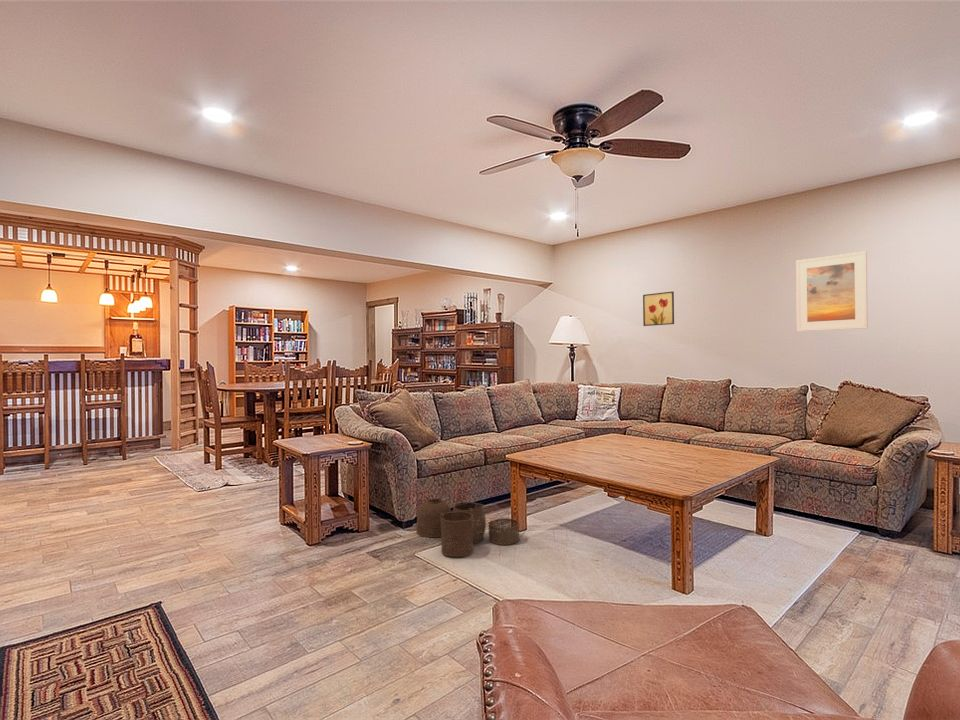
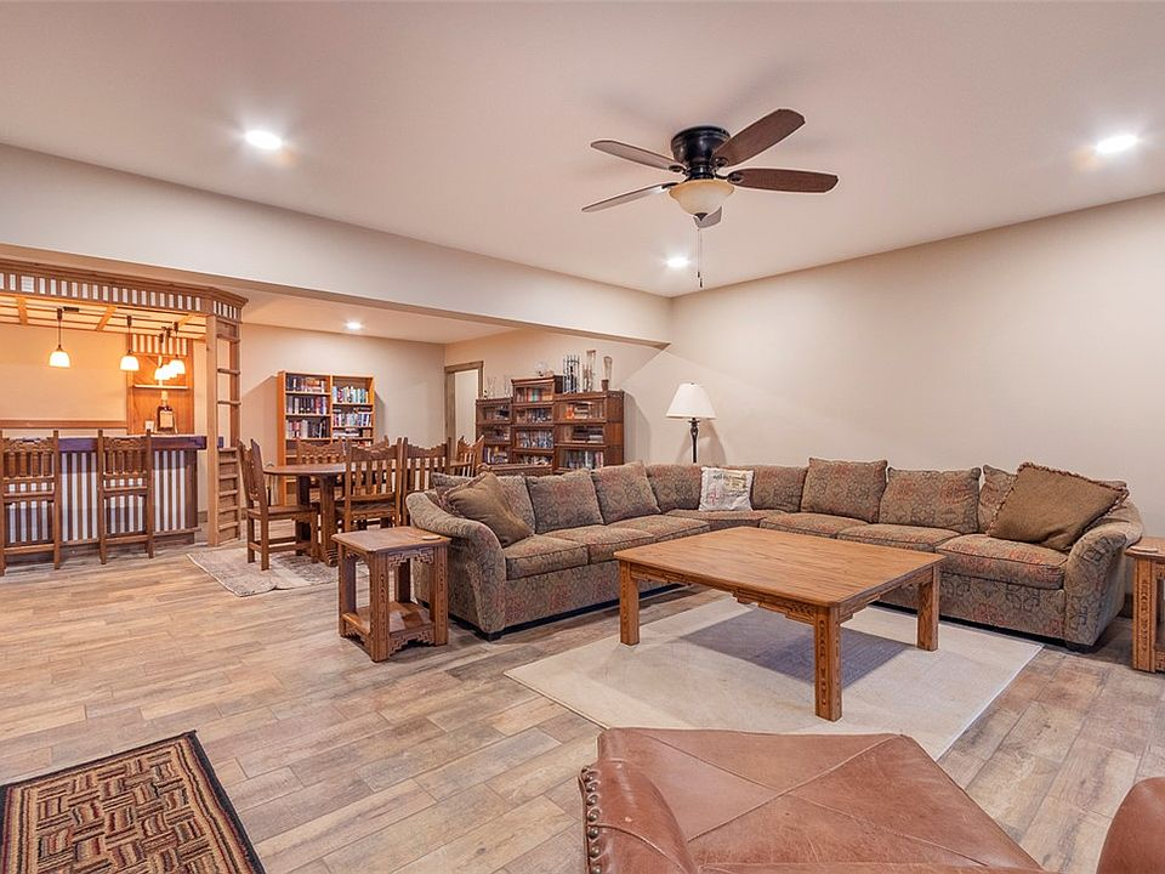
- woven basket (460, 517)
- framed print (830, 293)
- wall art (658, 309)
